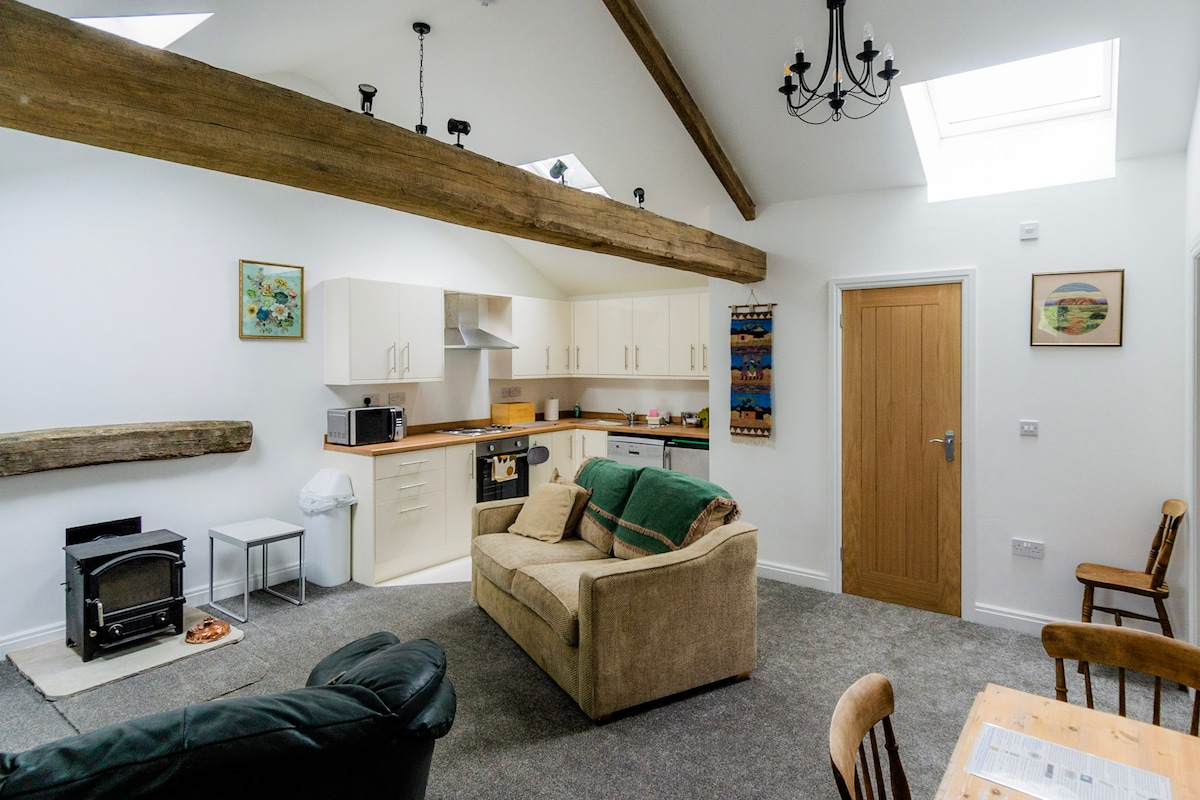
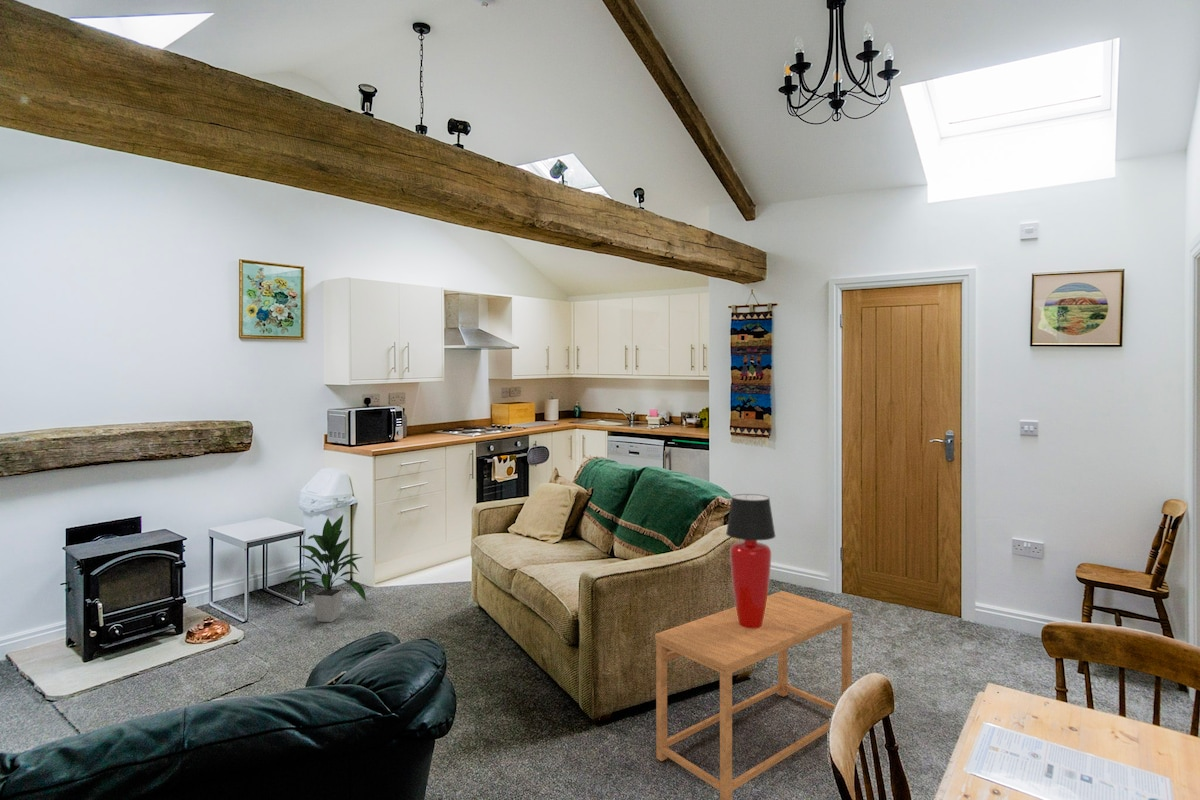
+ side table (763, 691)
+ indoor plant (329, 569)
+ table lamp (750, 560)
